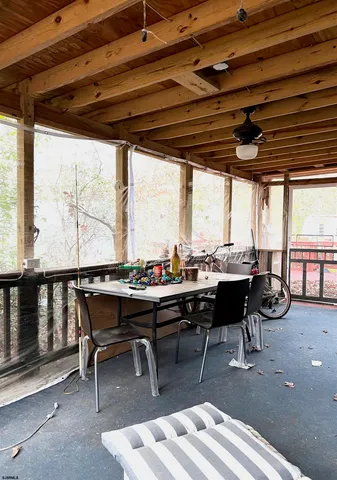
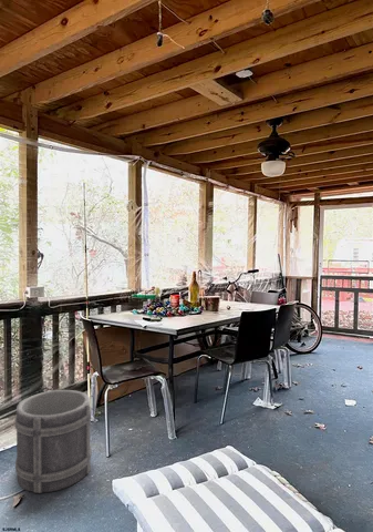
+ bucket (54, 436)
